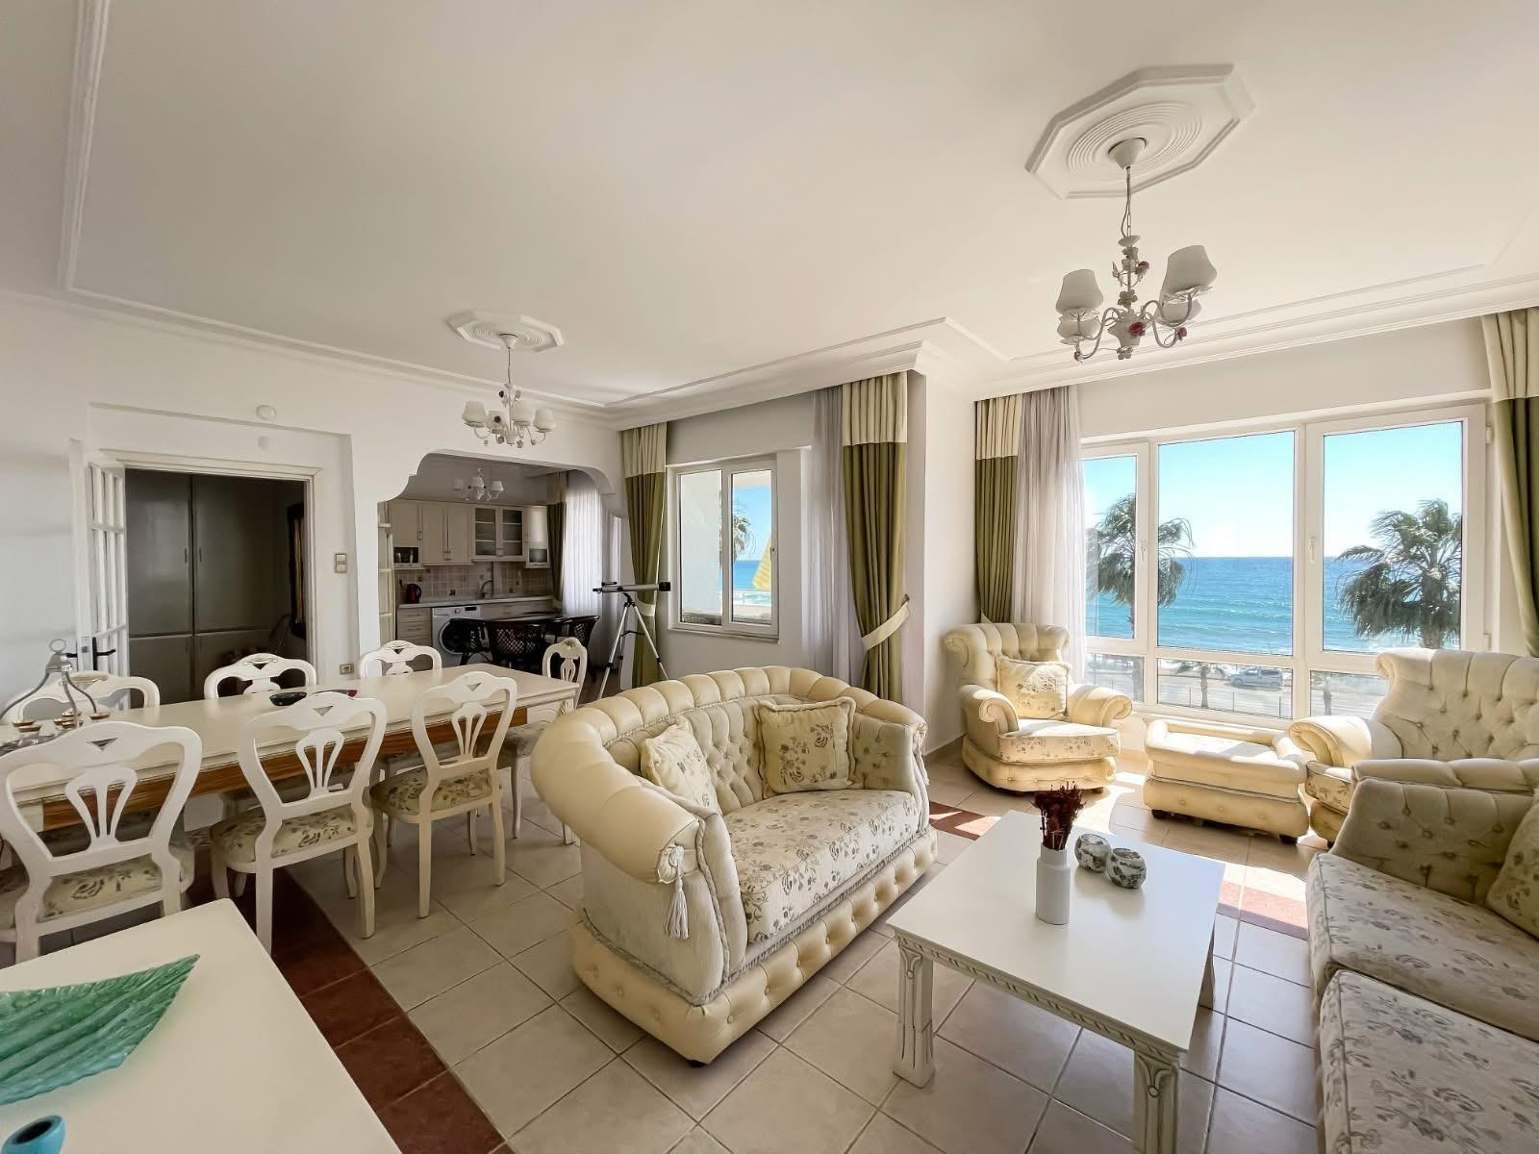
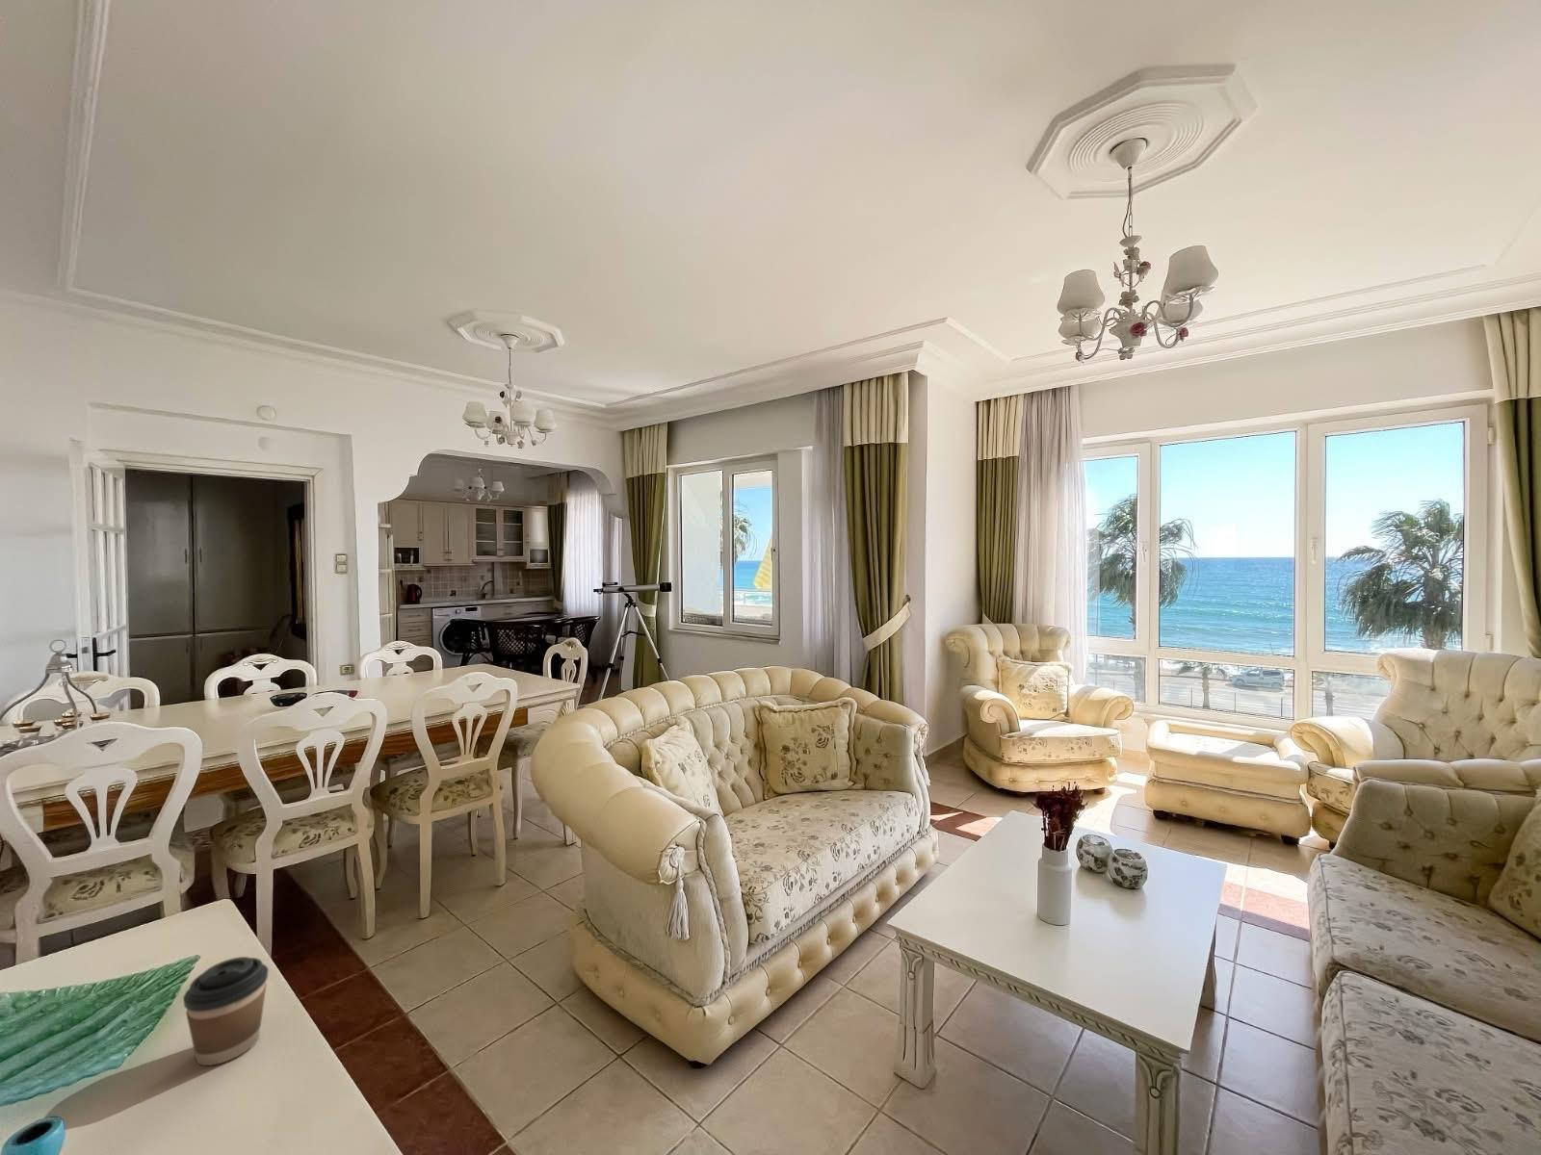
+ coffee cup (227, 1005)
